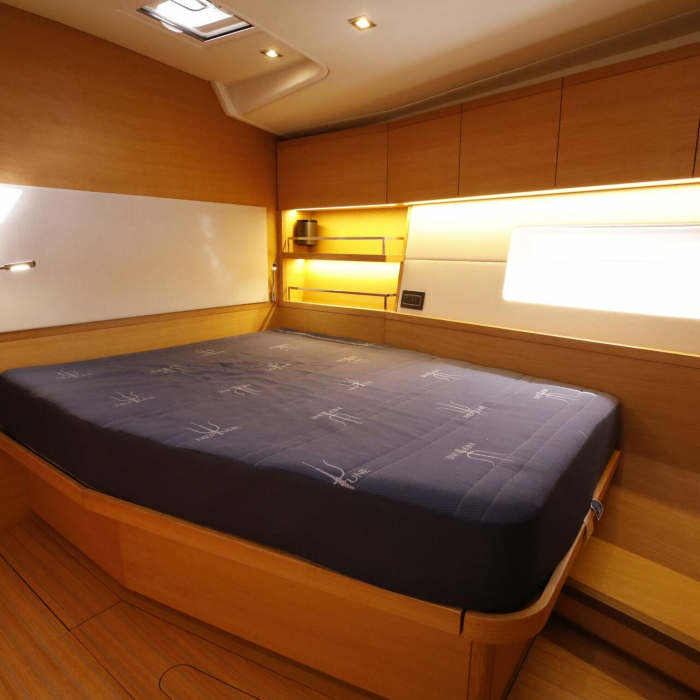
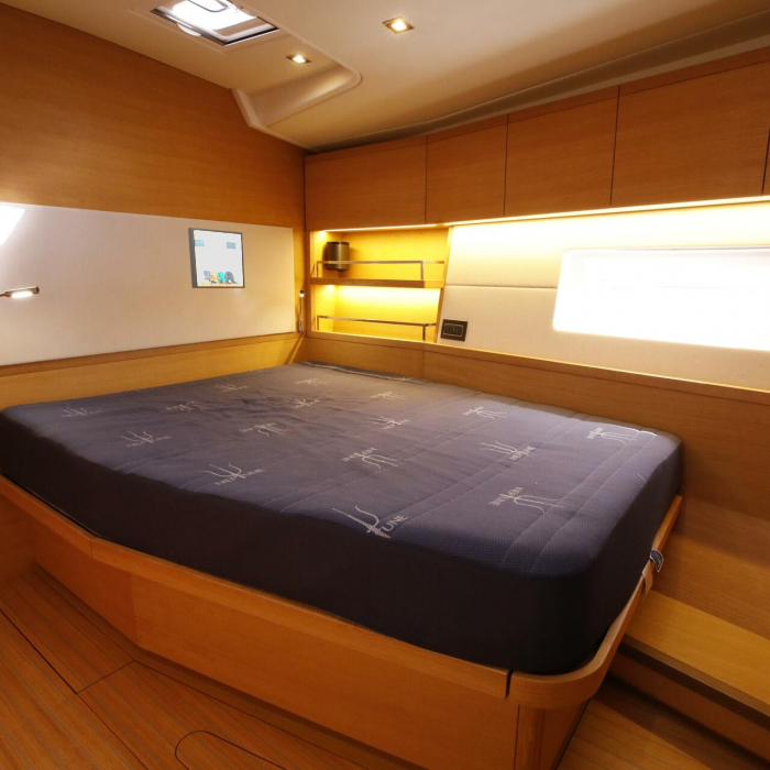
+ wall art (218, 260)
